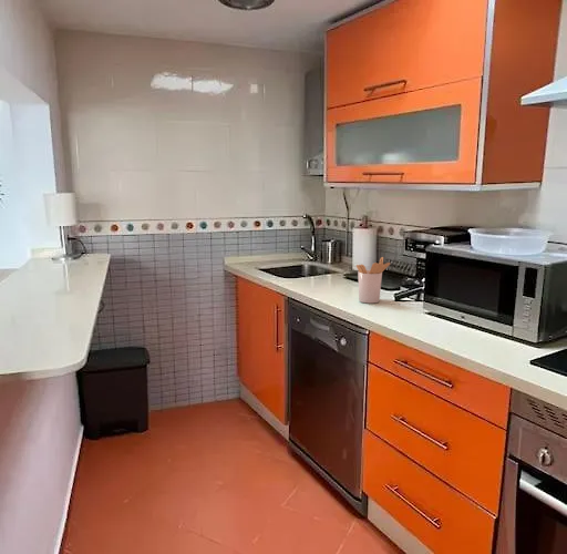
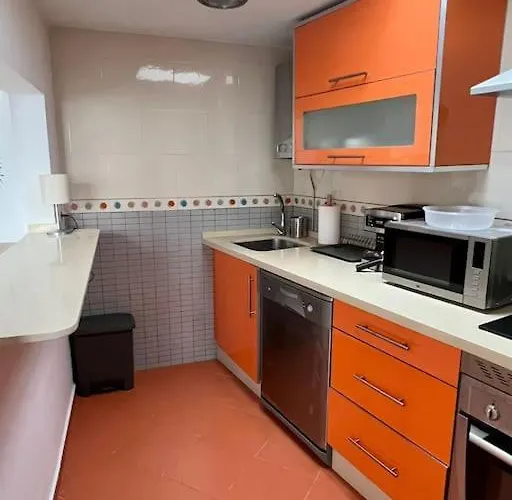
- utensil holder (373, 280)
